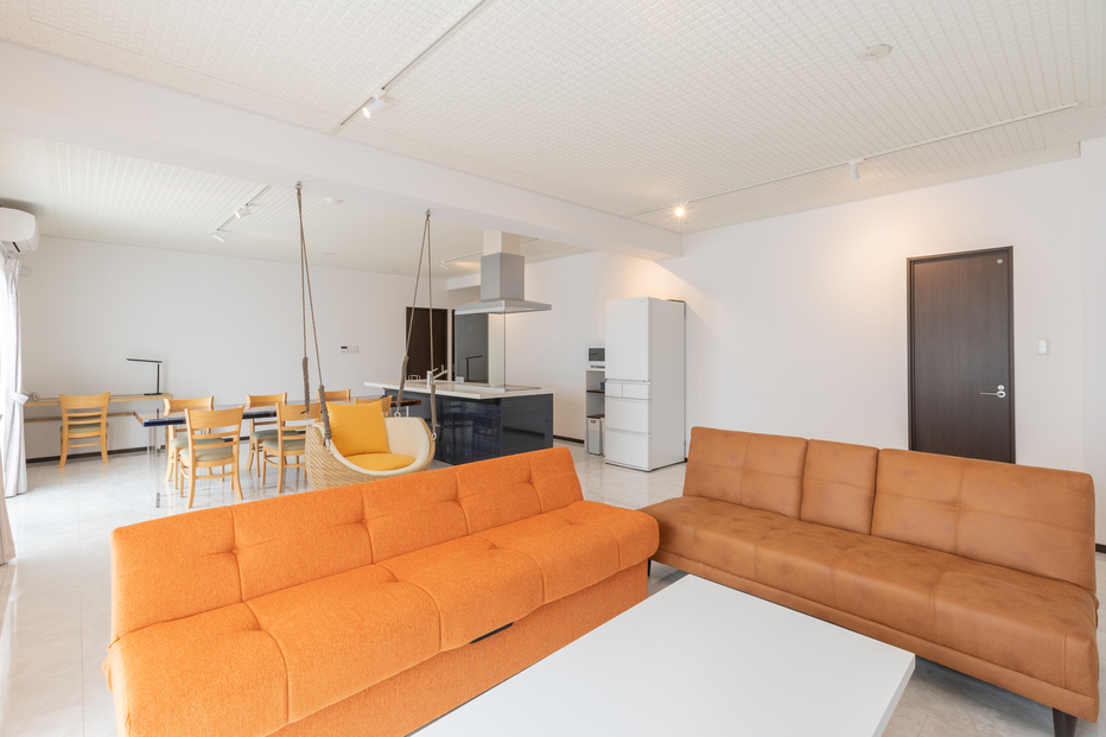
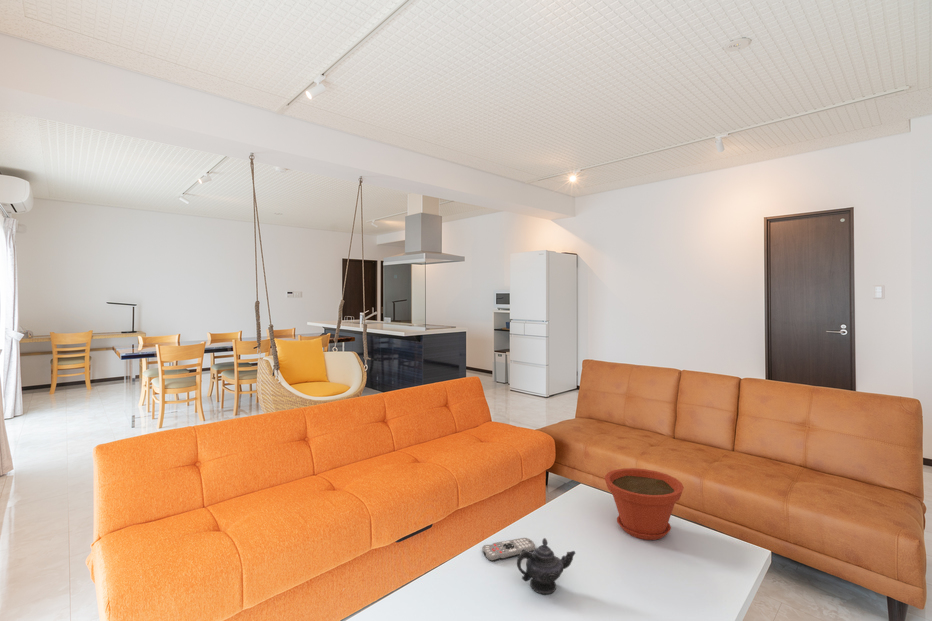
+ plant pot (643, 505)
+ teapot (546, 561)
+ remote control (509, 548)
